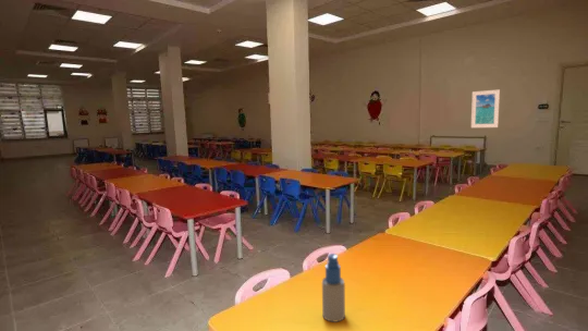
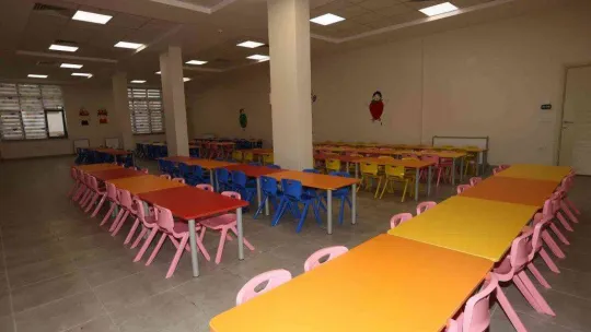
- spray bottle (333, 285)
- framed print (485, 109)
